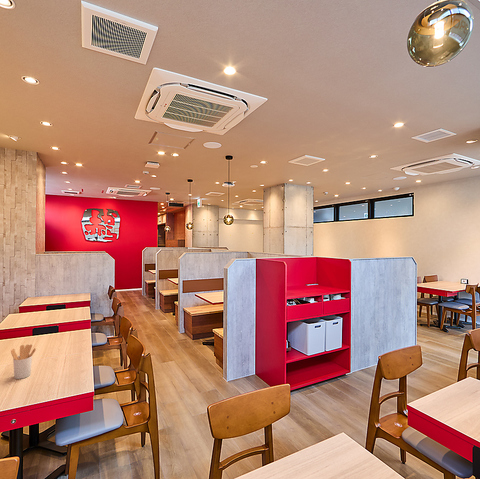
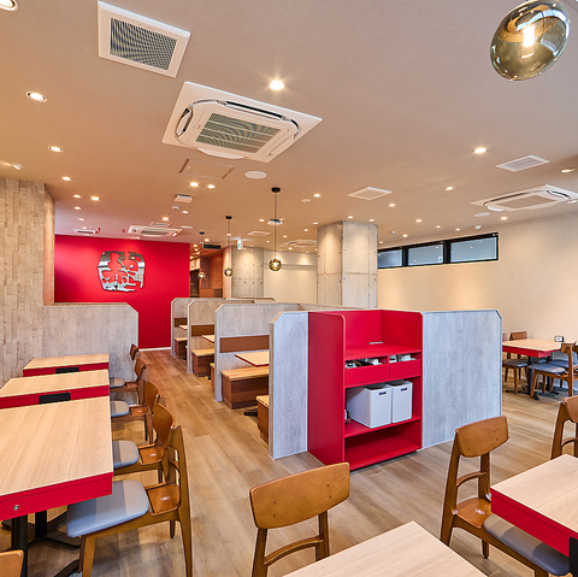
- utensil holder (23, 360)
